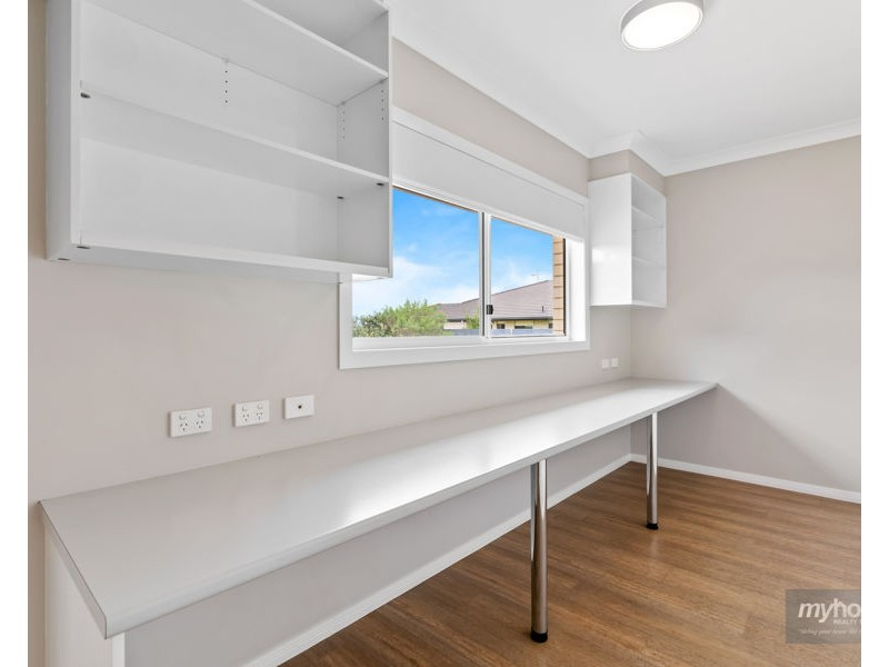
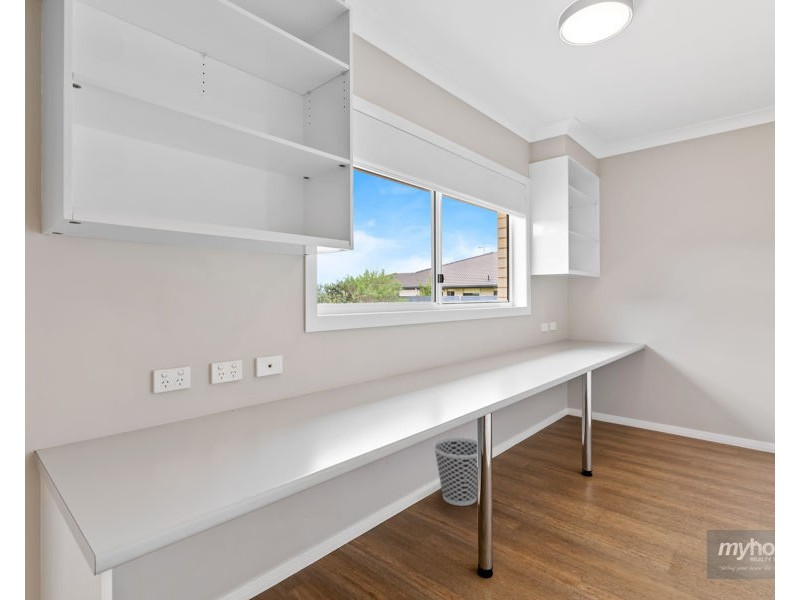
+ wastebasket (459, 471)
